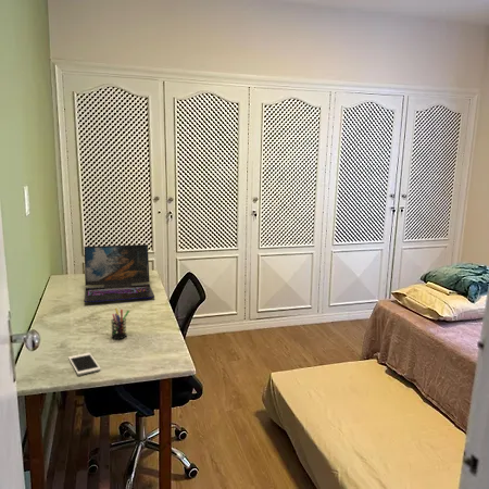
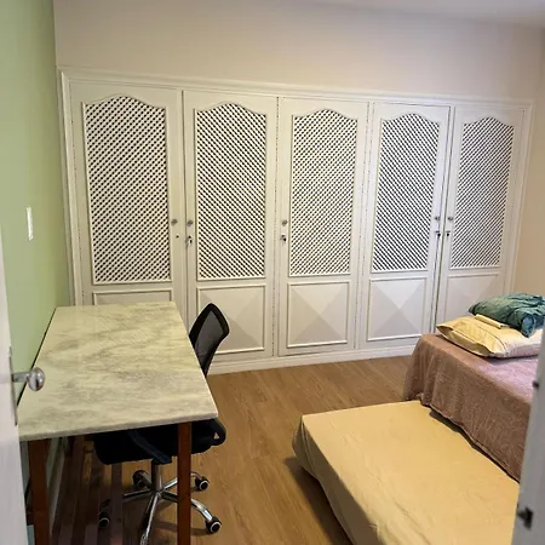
- pen holder (121, 322)
- cell phone (84, 363)
- laptop (117, 272)
